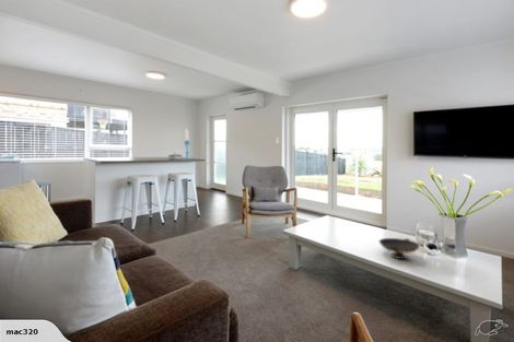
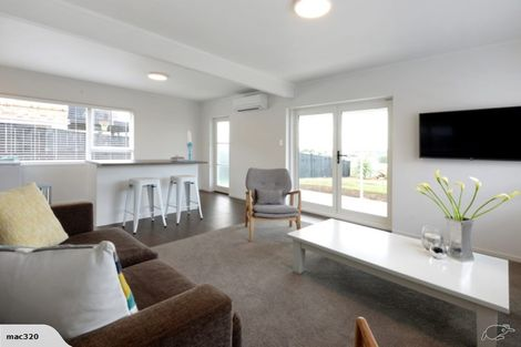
- decorative bowl (398, 249)
